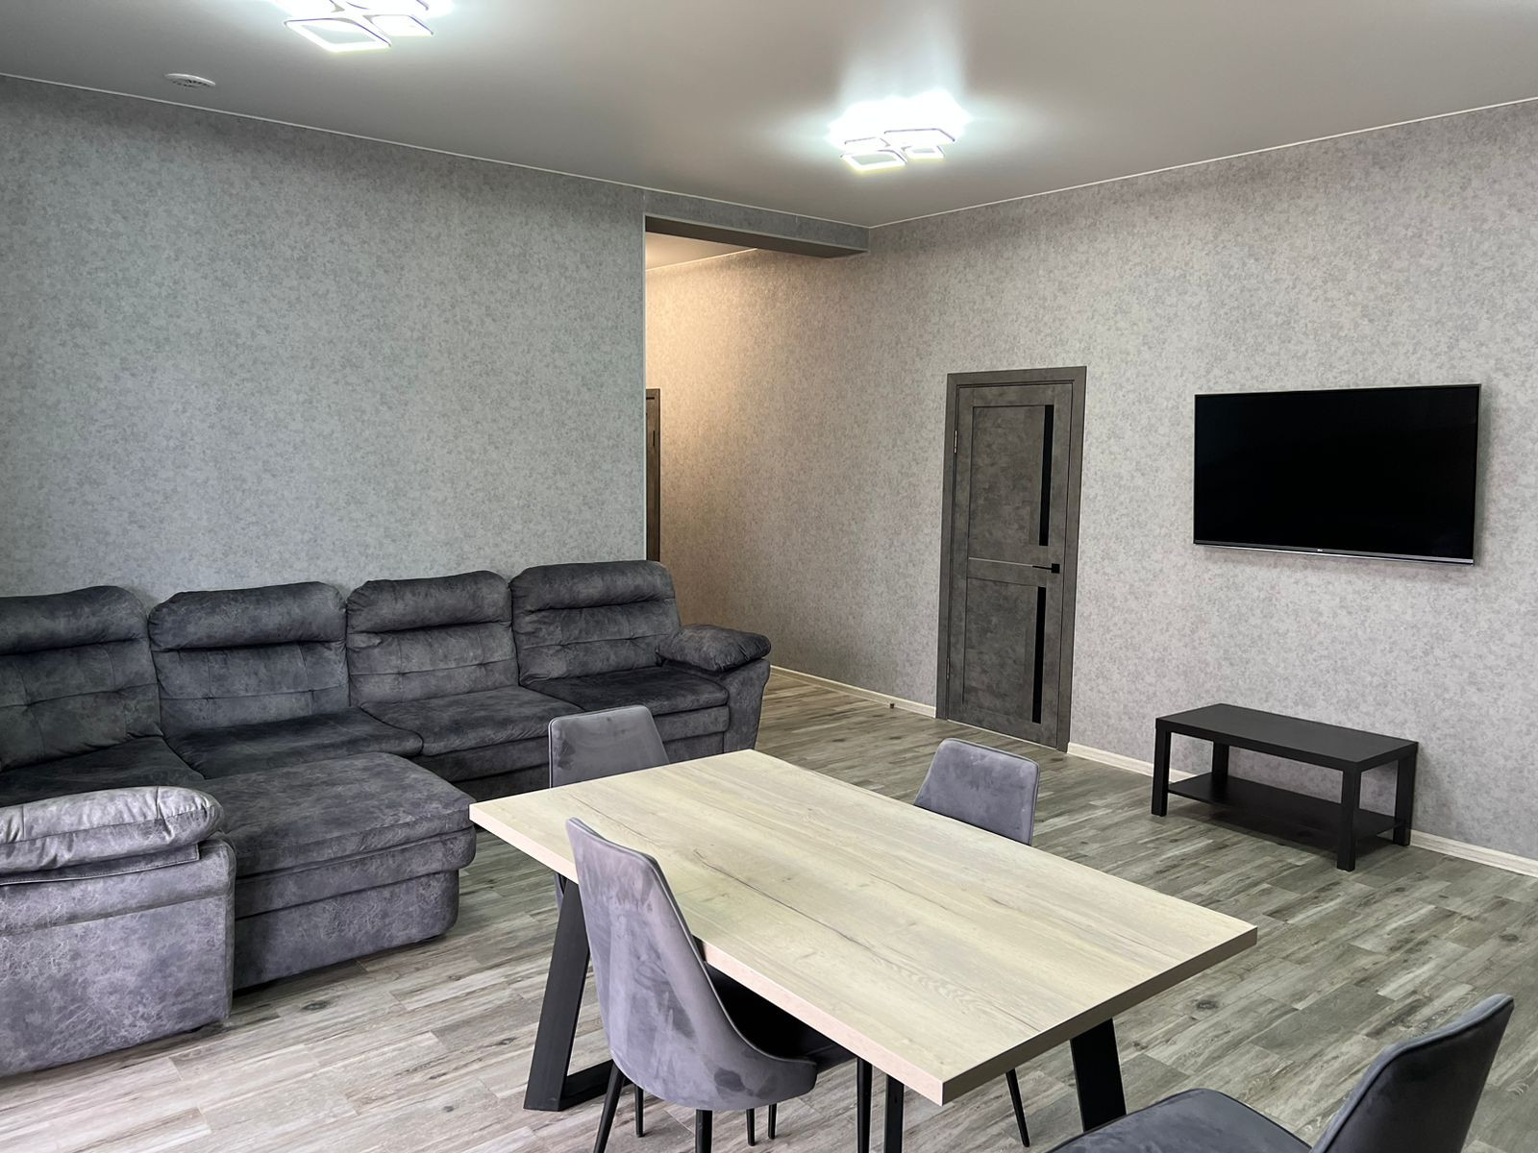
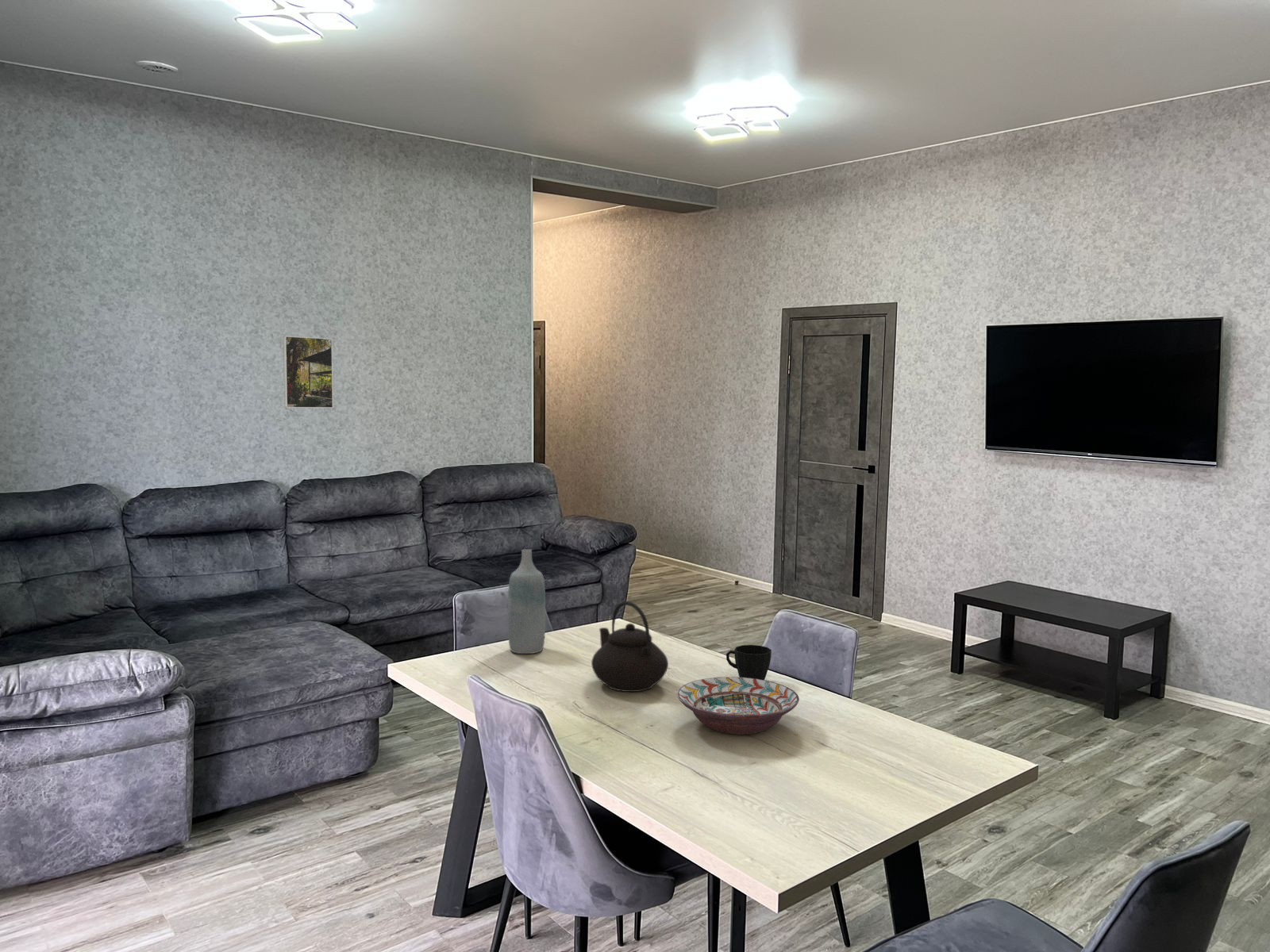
+ bottle (526, 600)
+ cup (750, 664)
+ teapot (625, 641)
+ decorative bowl (737, 709)
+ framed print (308, 372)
